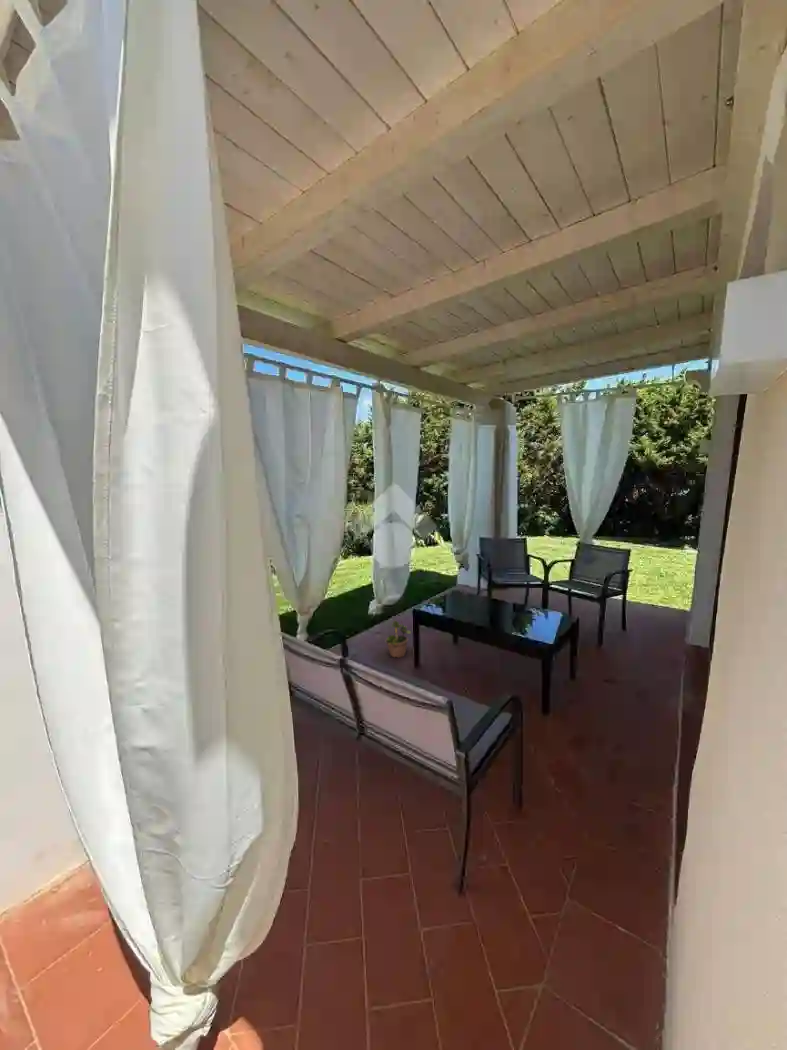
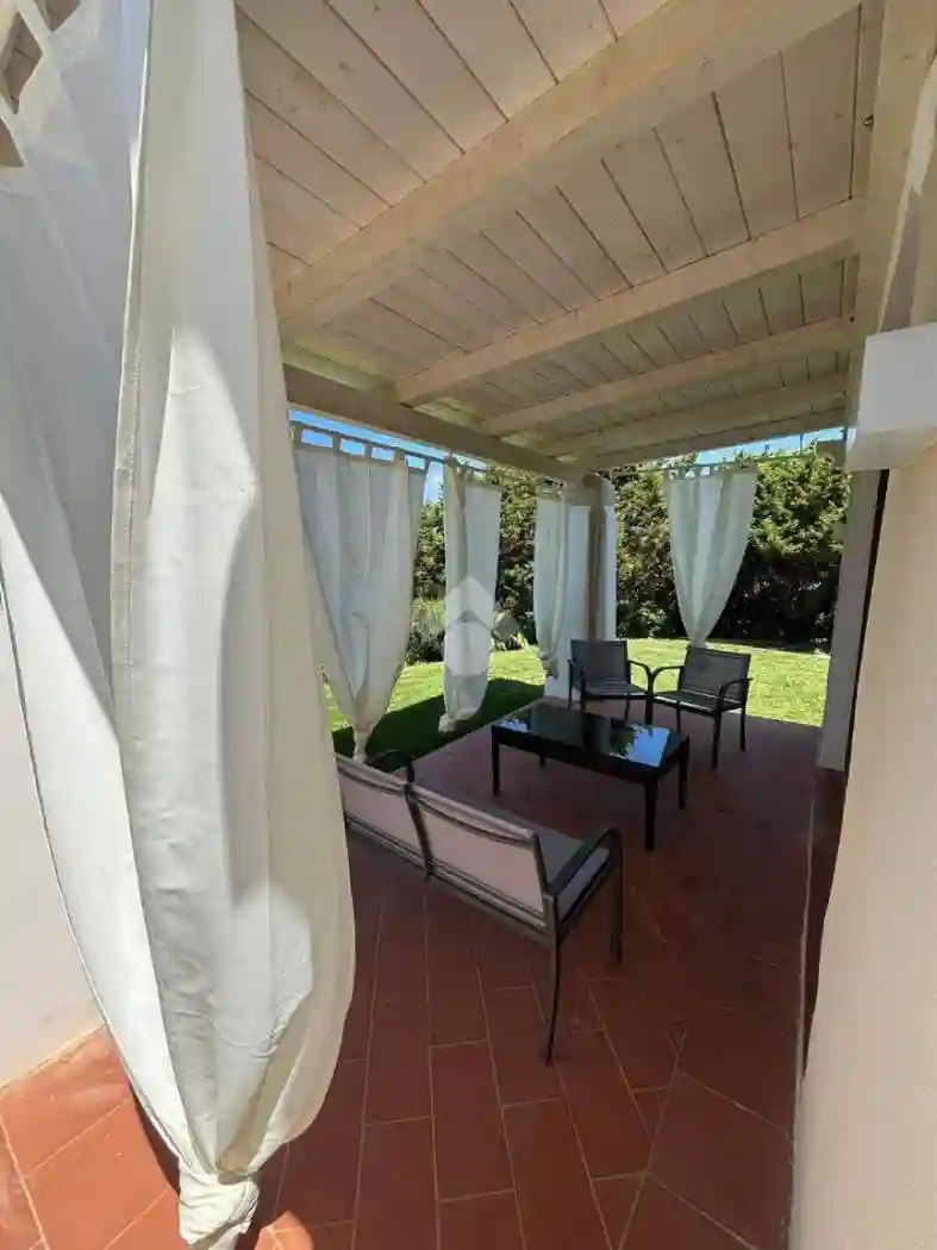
- potted plant (396, 634)
